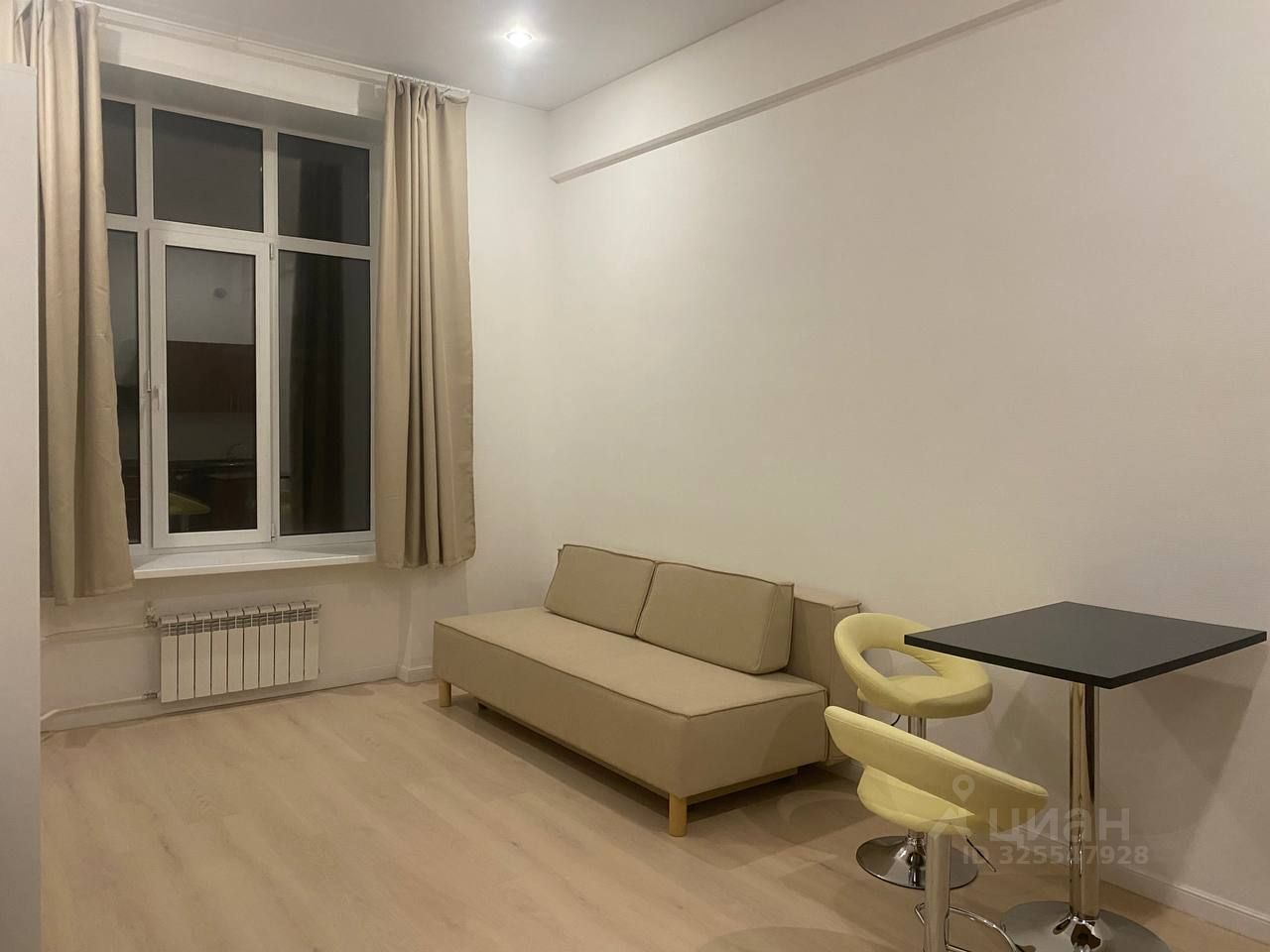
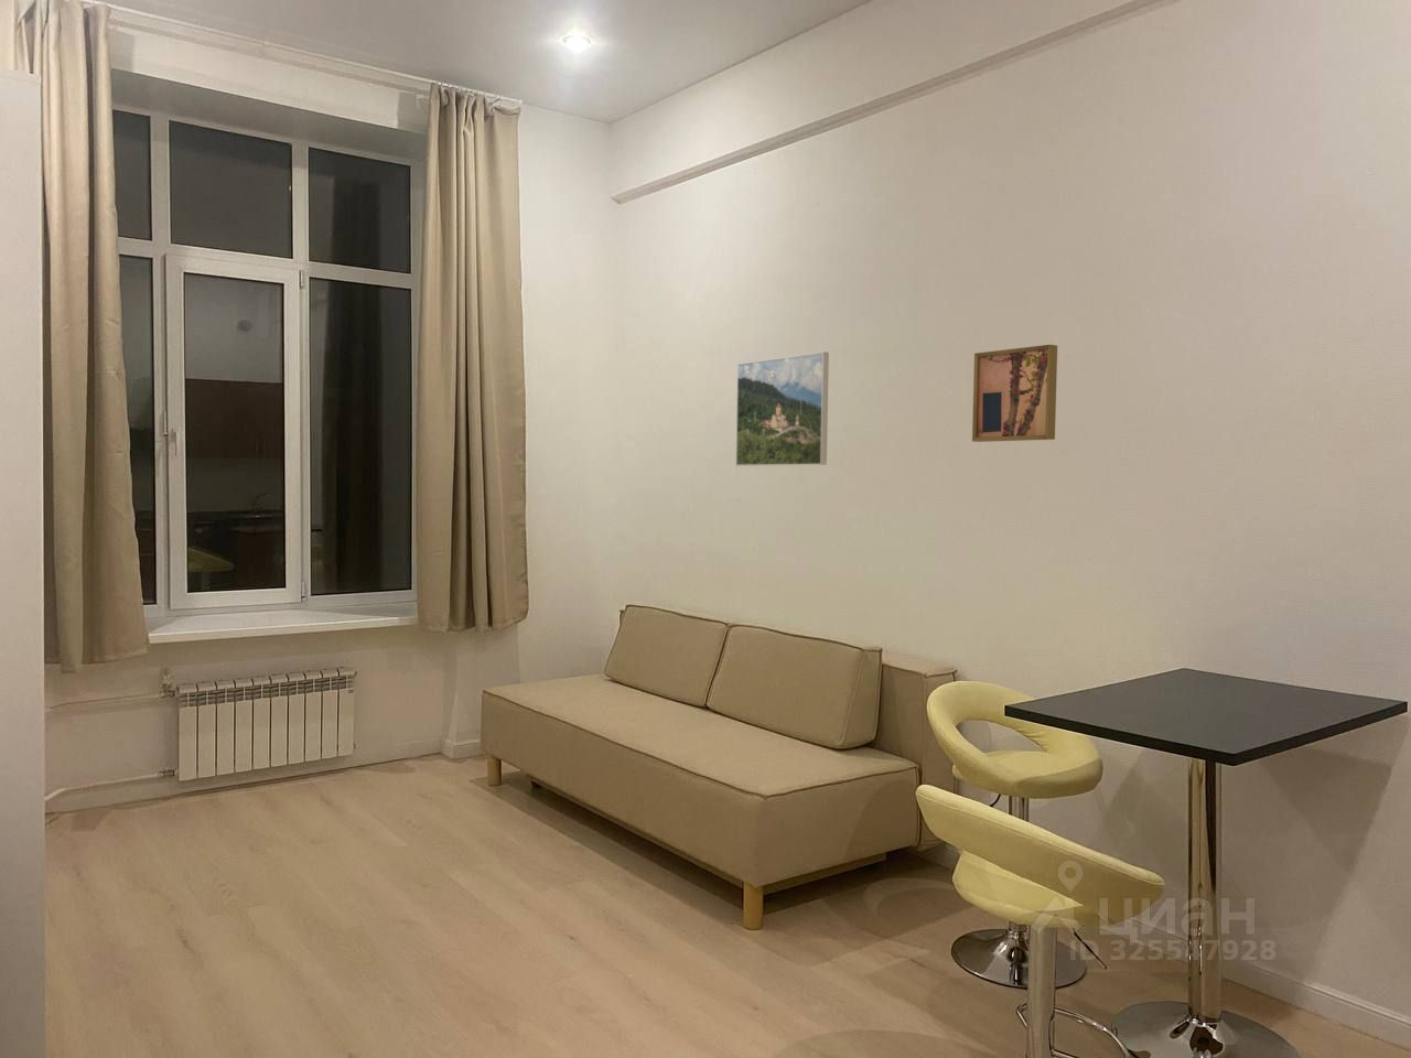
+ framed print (779, 411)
+ wall art (1013, 395)
